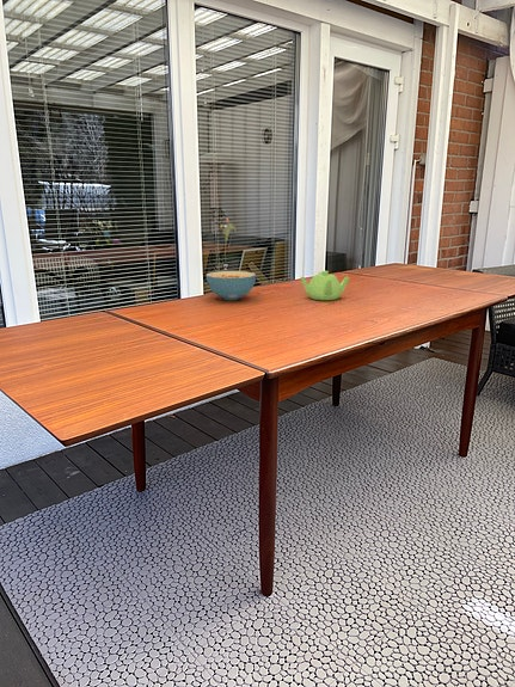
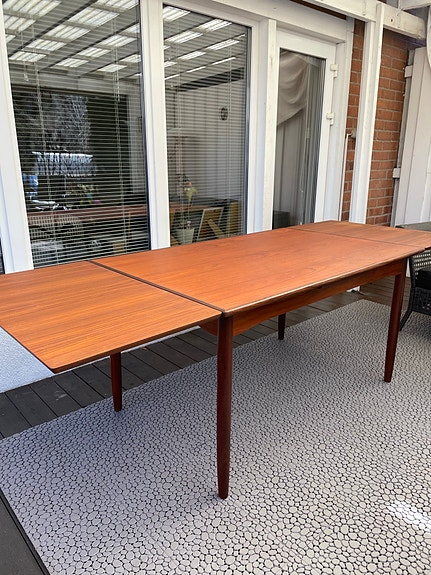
- cereal bowl (231, 286)
- teapot (324, 284)
